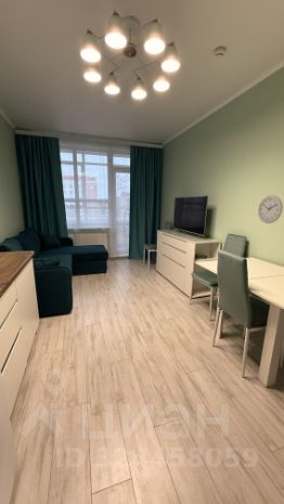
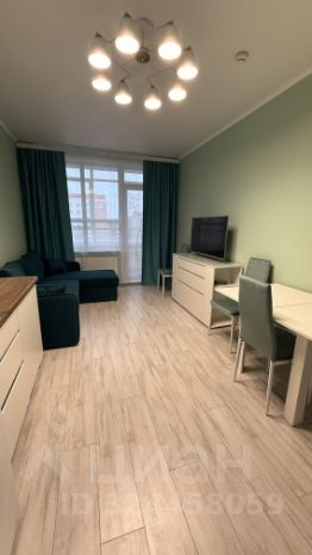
- wall clock (269, 209)
